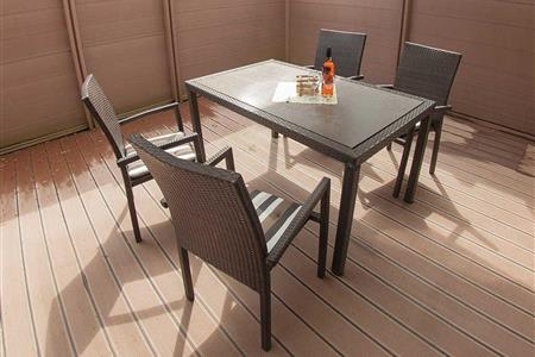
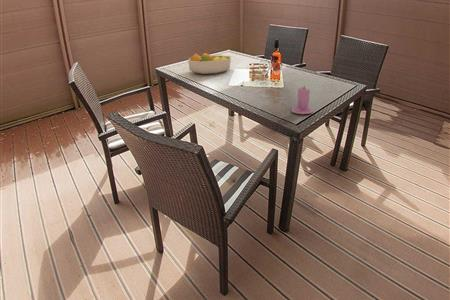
+ fruit bowl (210, 61)
+ candle (302, 97)
